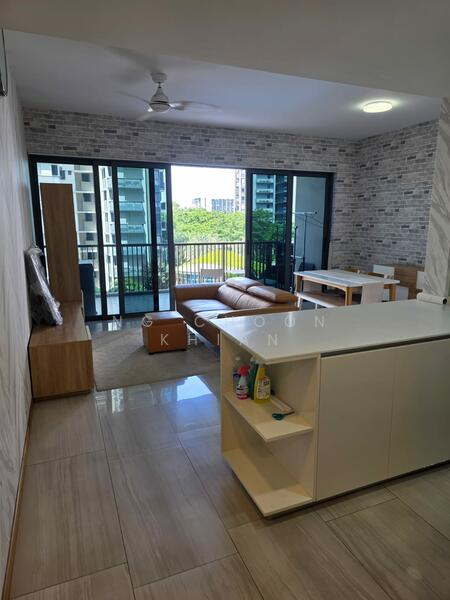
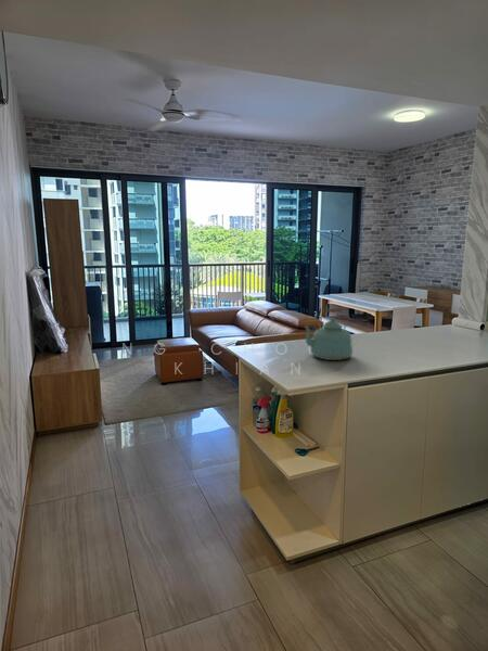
+ kettle (328, 332)
